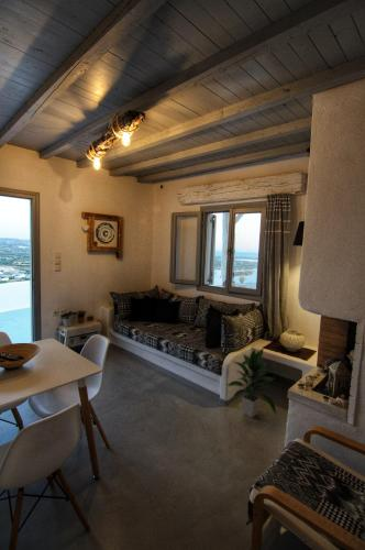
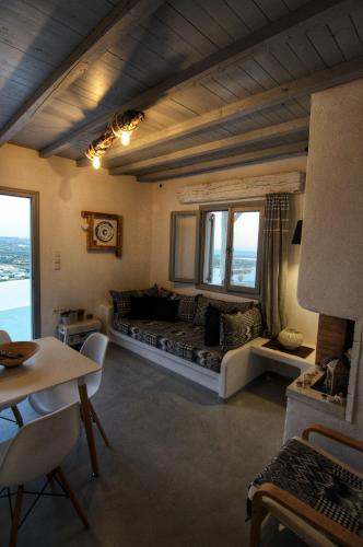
- indoor plant (253, 383)
